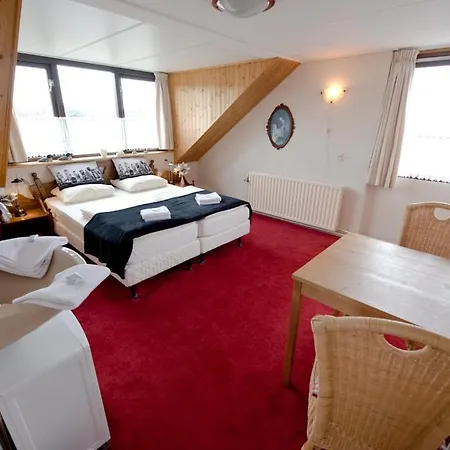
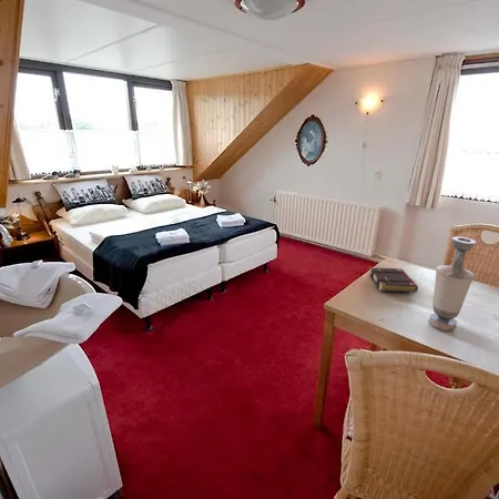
+ vase (451, 284)
+ book (391, 278)
